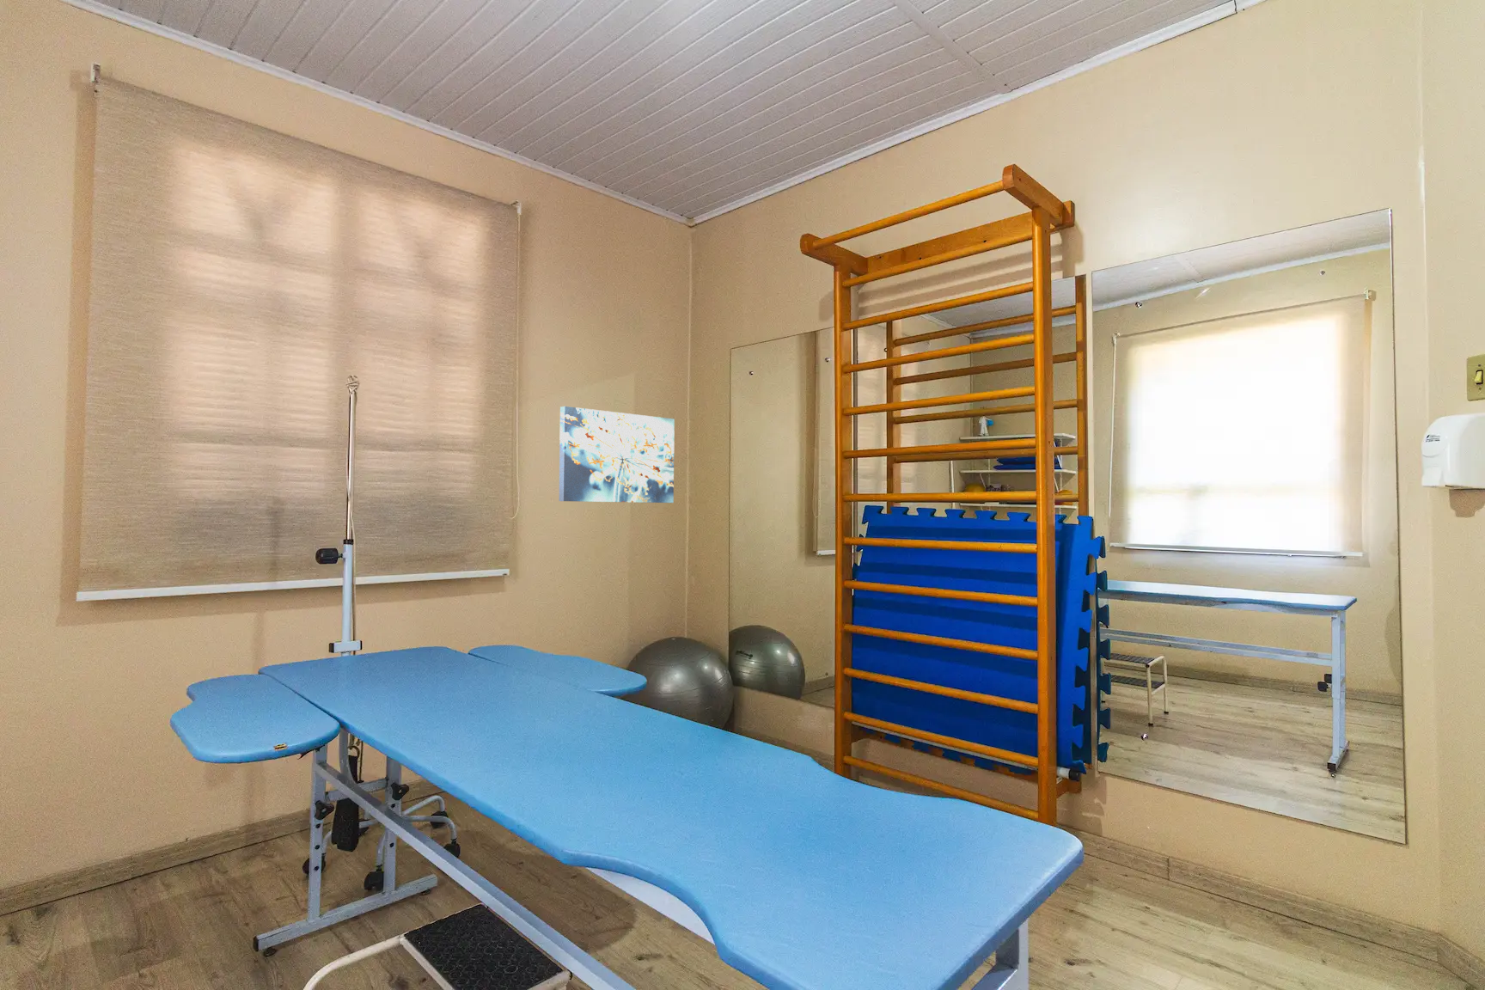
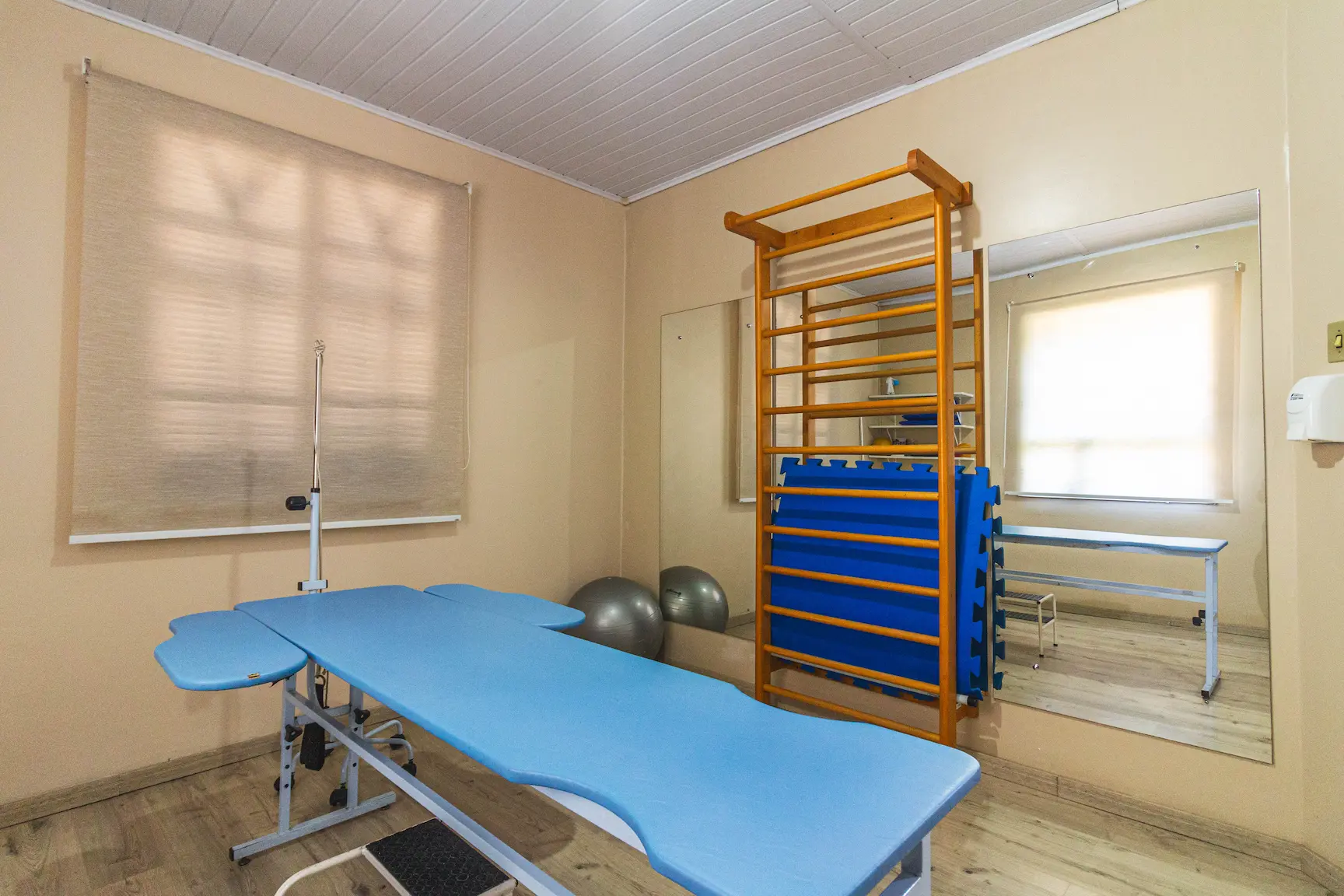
- wall art (620, 457)
